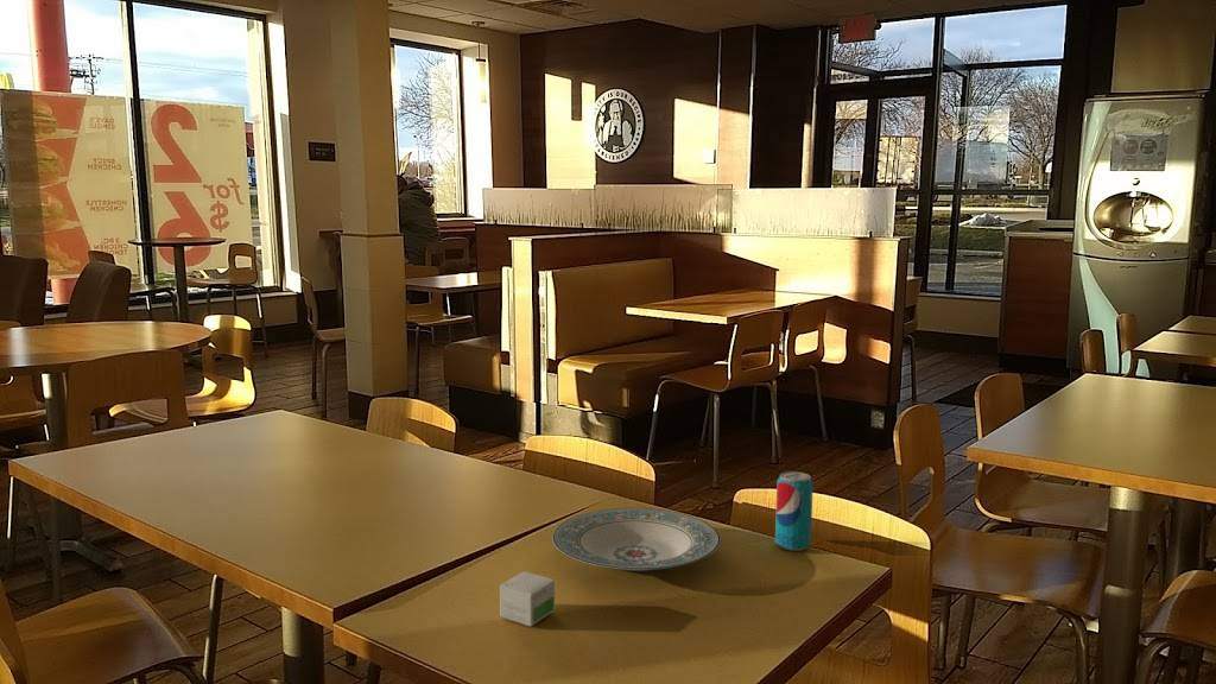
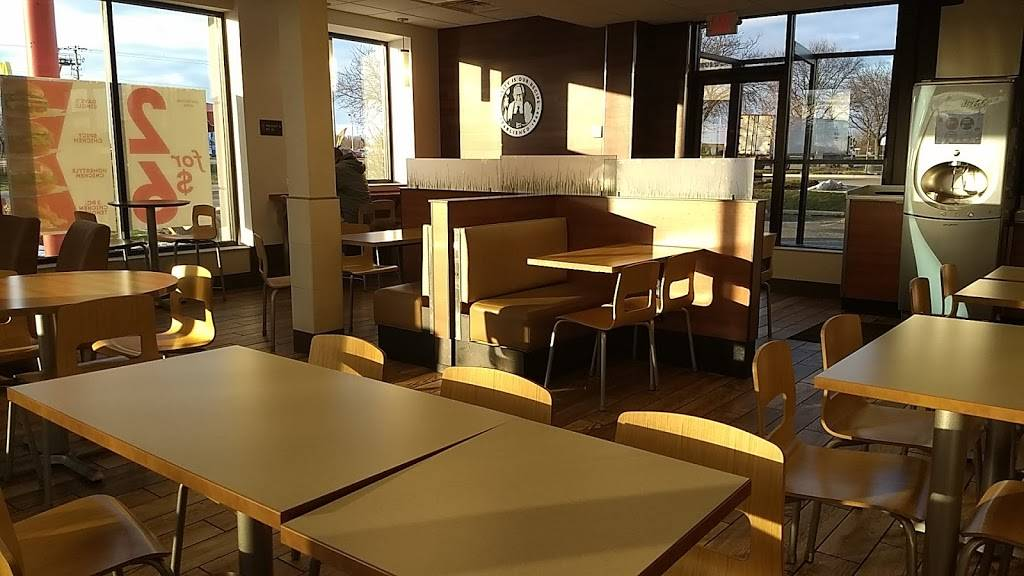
- beverage can (793, 511)
- plate (635, 545)
- small box (527, 597)
